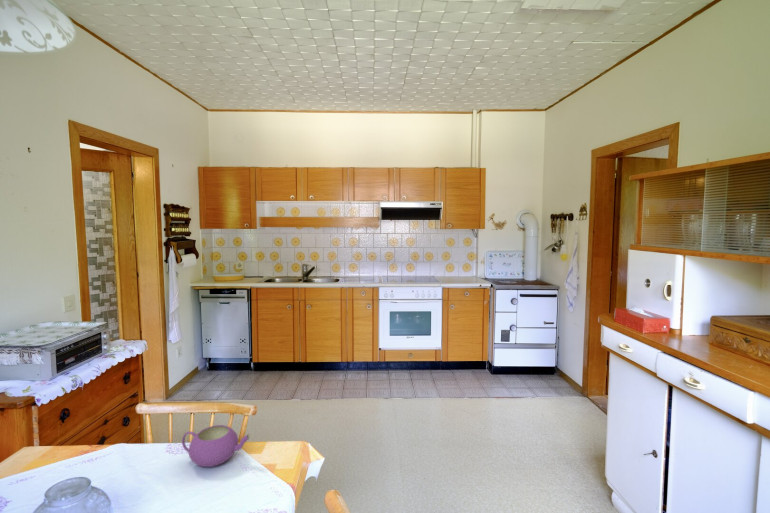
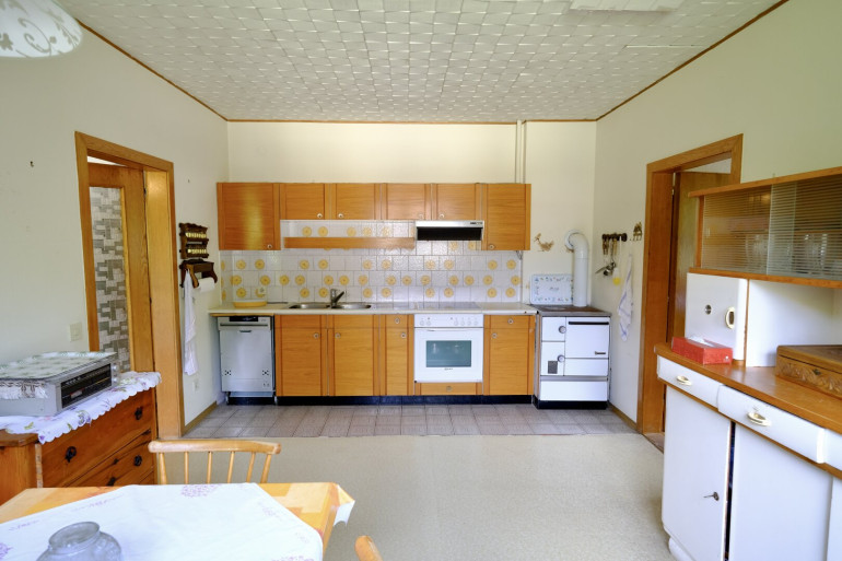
- teapot (216, 446)
